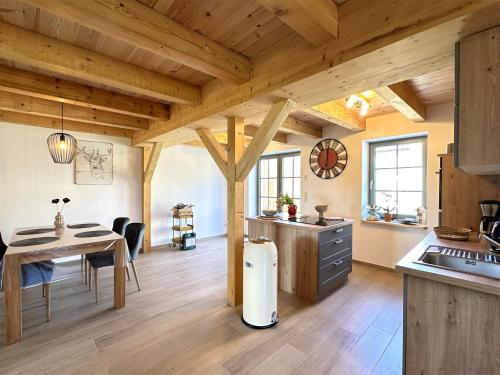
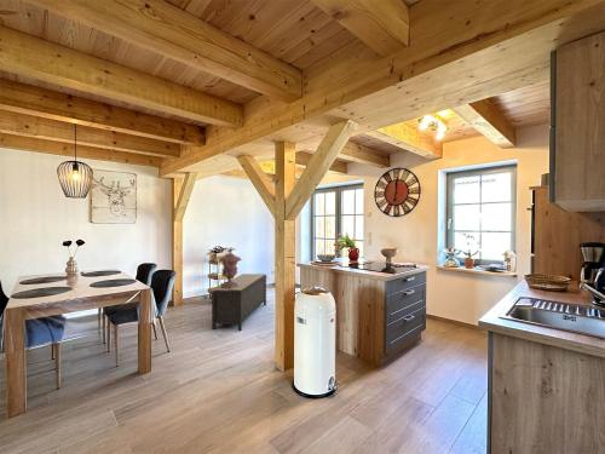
+ bench (242, 298)
+ decorative urn (230, 268)
